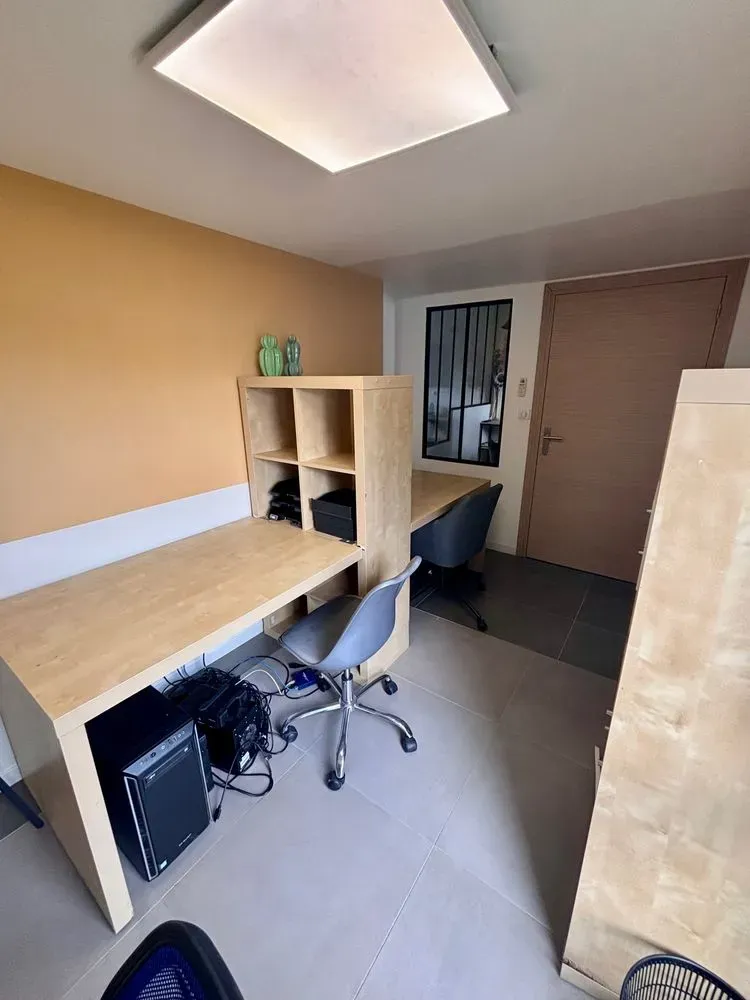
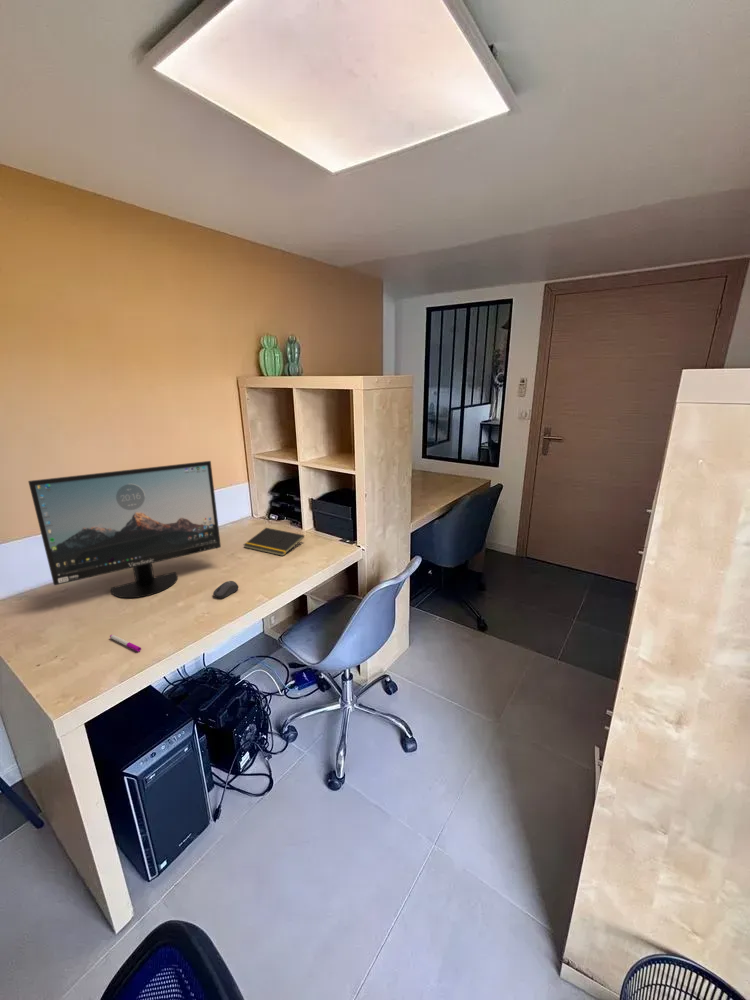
+ computer mouse (225, 588)
+ monitor (139, 530)
+ notepad (274, 541)
+ pen (124, 642)
